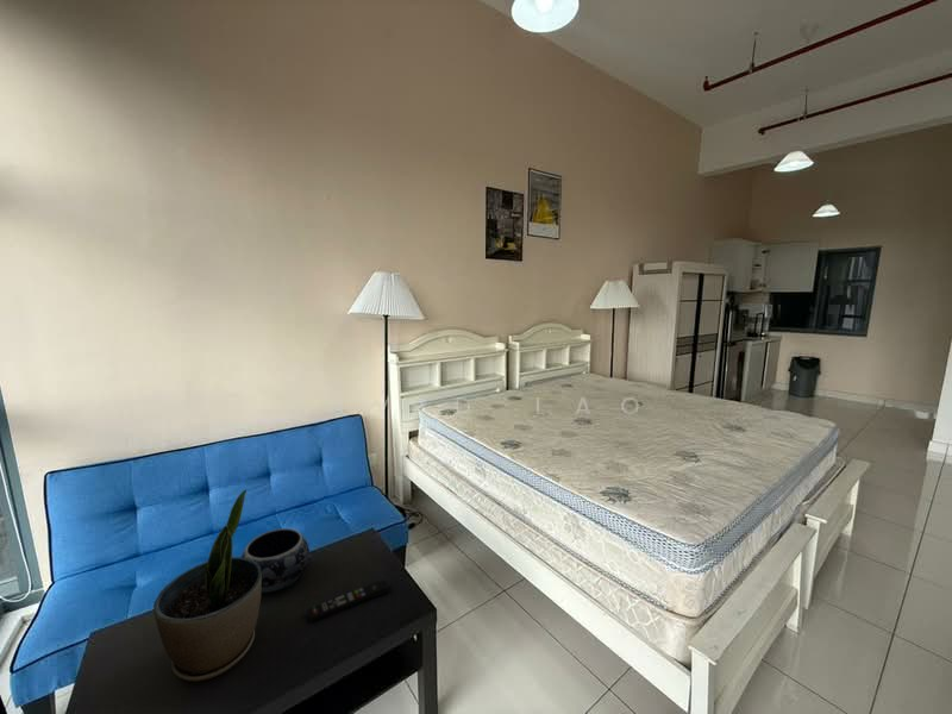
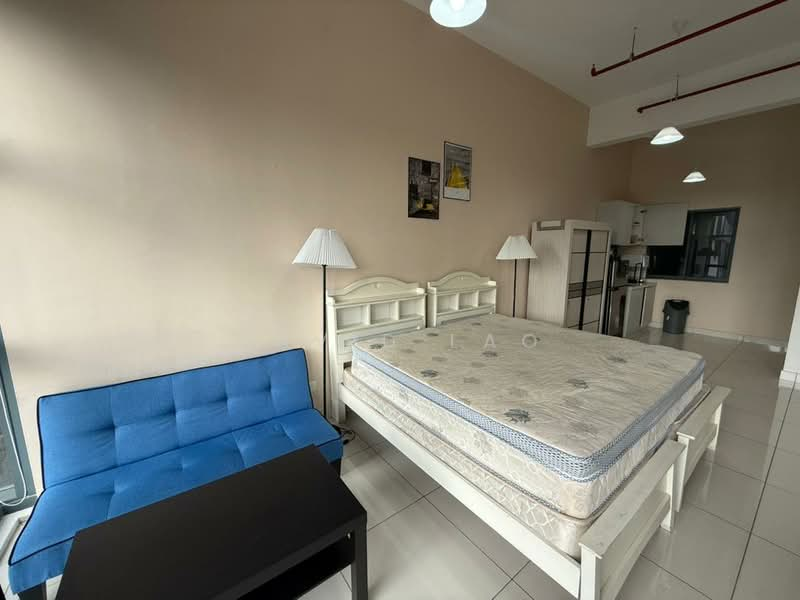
- remote control (350, 599)
- potted plant (209, 582)
- decorative bowl (275, 559)
